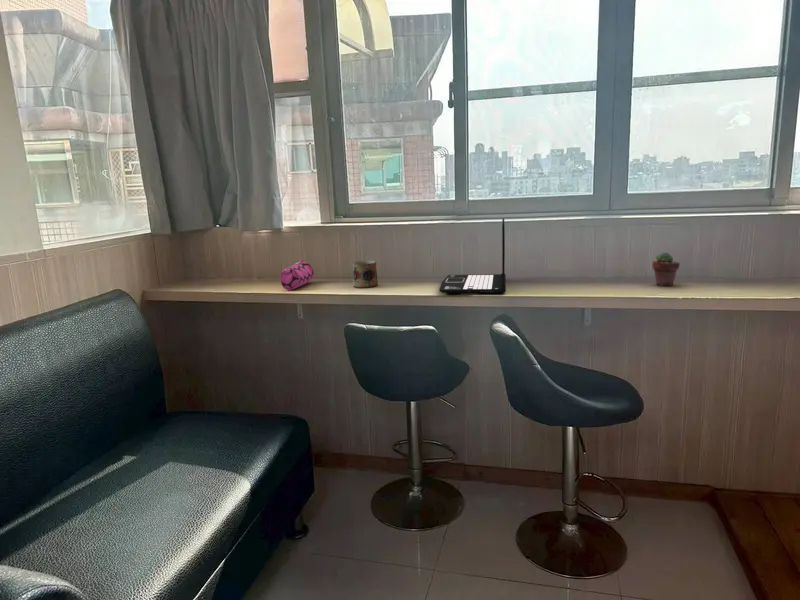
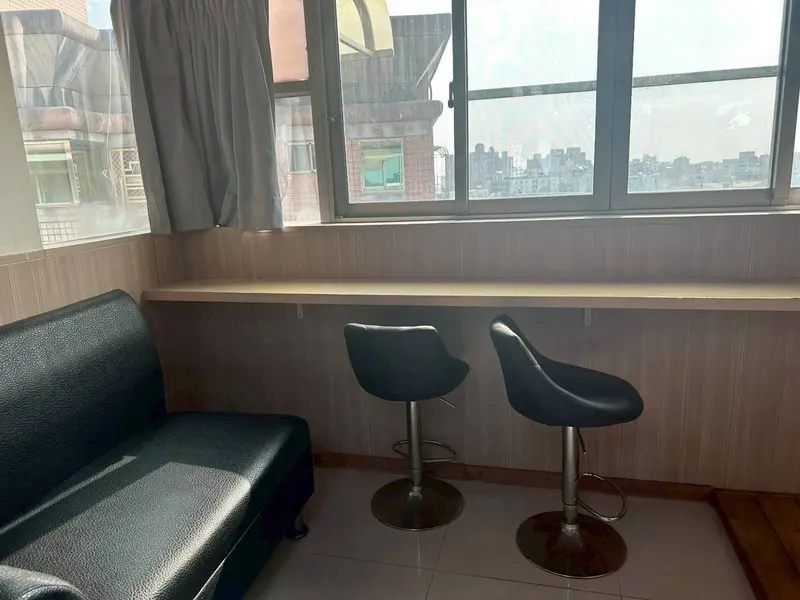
- pencil case (296, 274)
- laptop (473, 275)
- mug (364, 273)
- potted succulent (665, 268)
